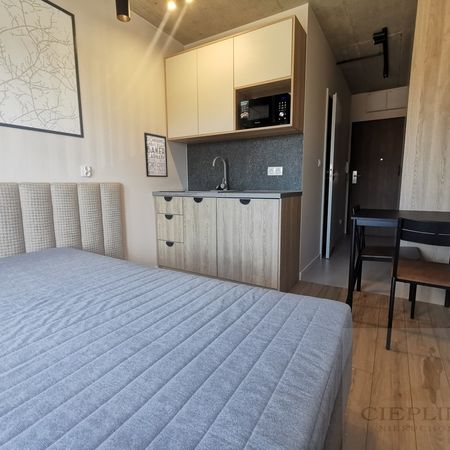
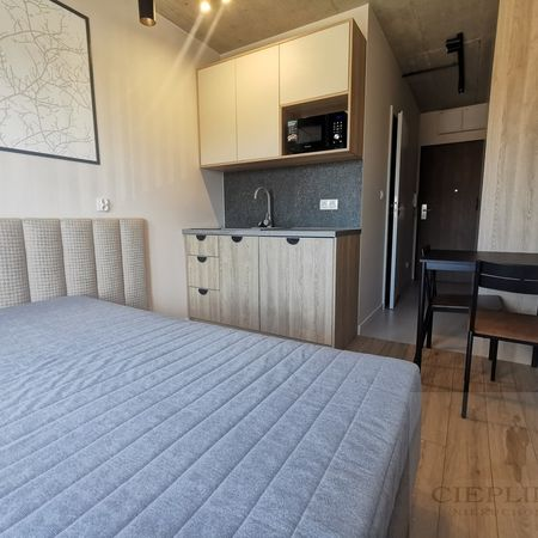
- wall art (156, 156)
